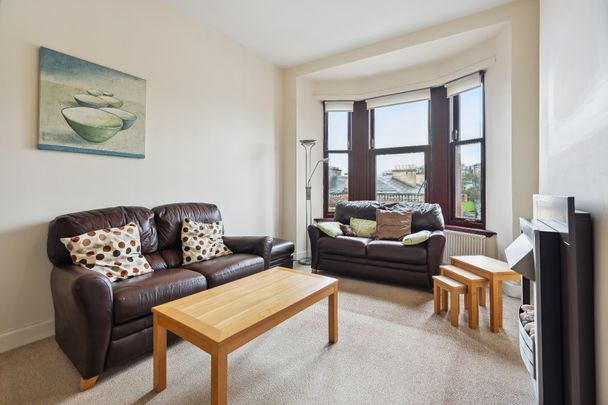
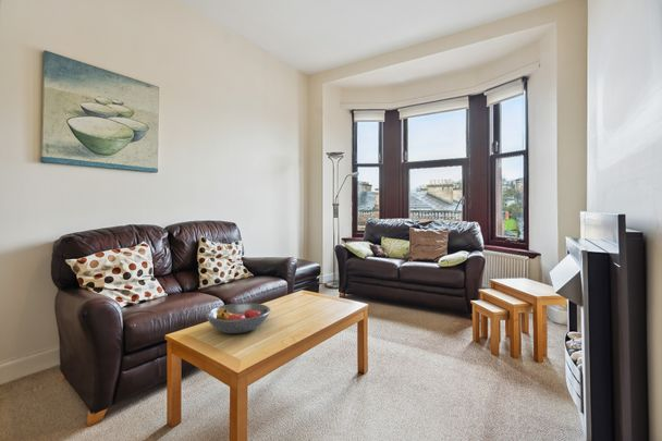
+ fruit bowl (238, 317)
